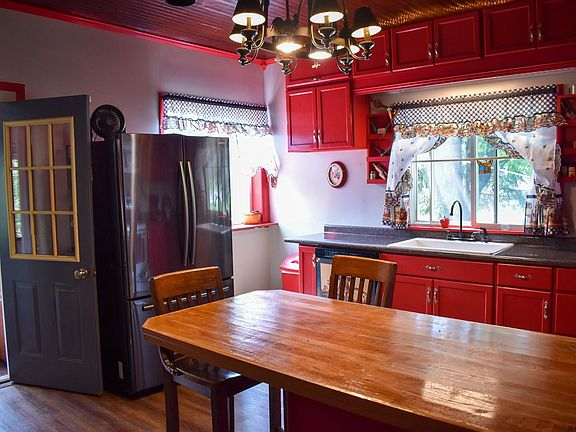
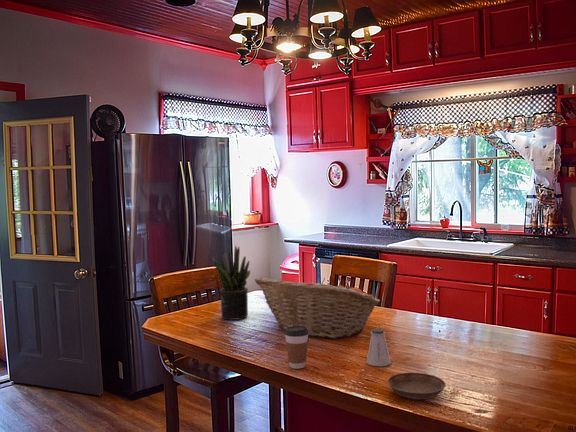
+ coffee cup (296, 347)
+ saltshaker (378, 346)
+ fruit basket (315, 300)
+ potted plant (231, 282)
+ saucer (416, 387)
